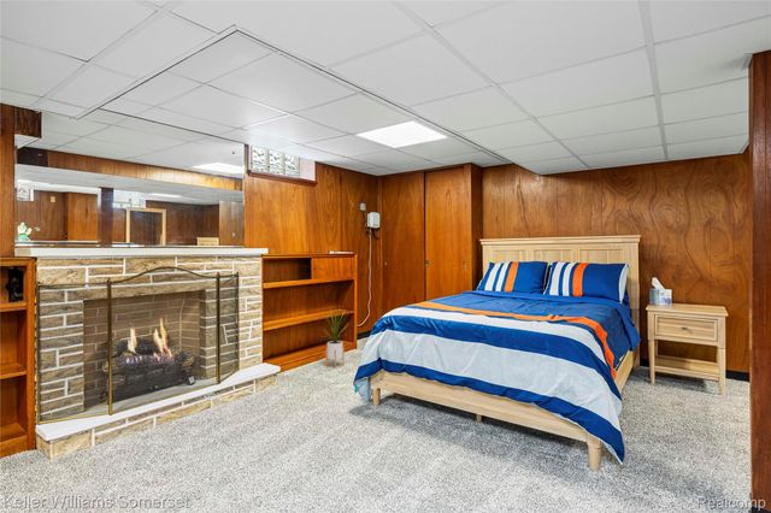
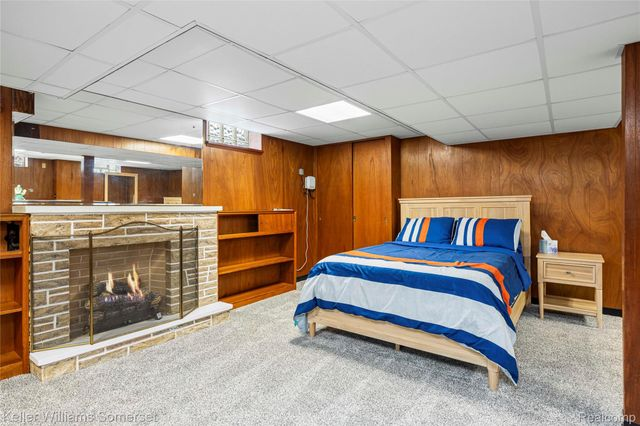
- house plant (334, 335)
